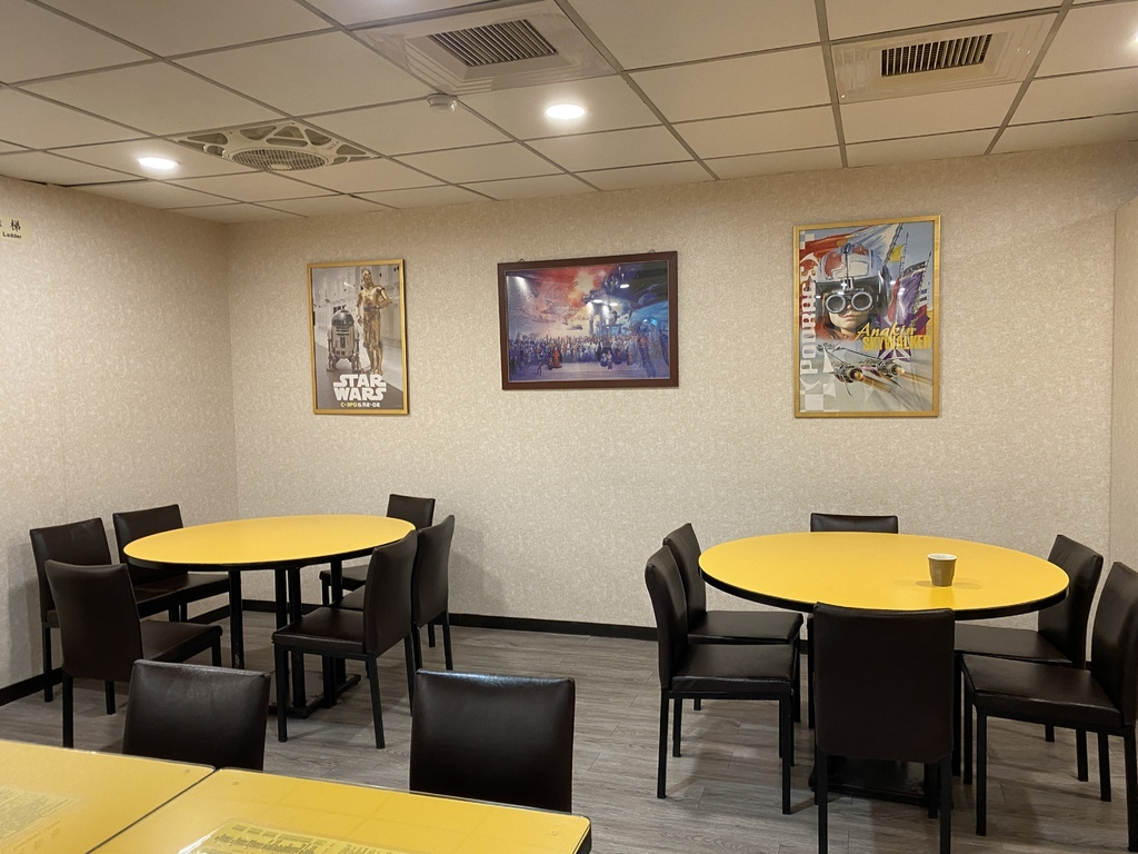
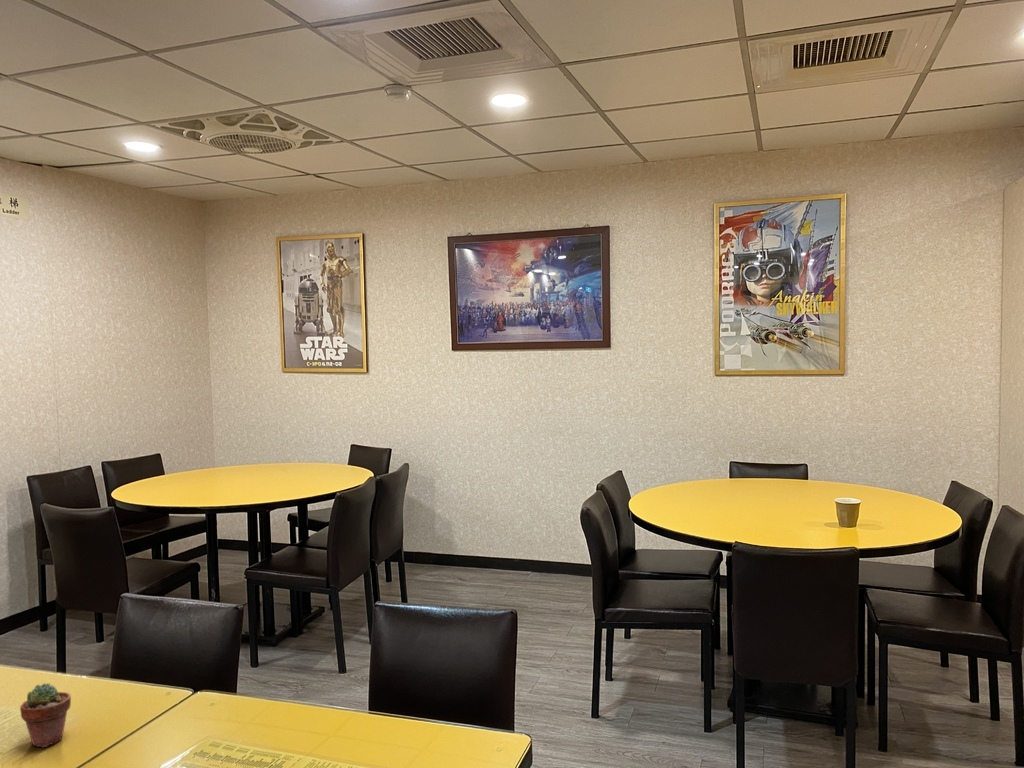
+ potted succulent (46, 711)
